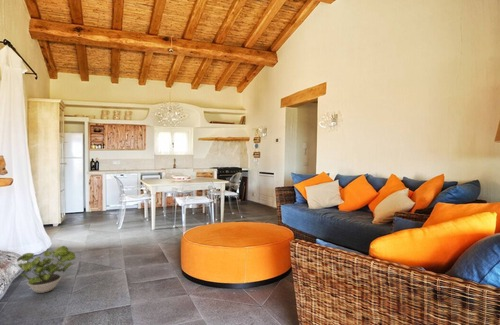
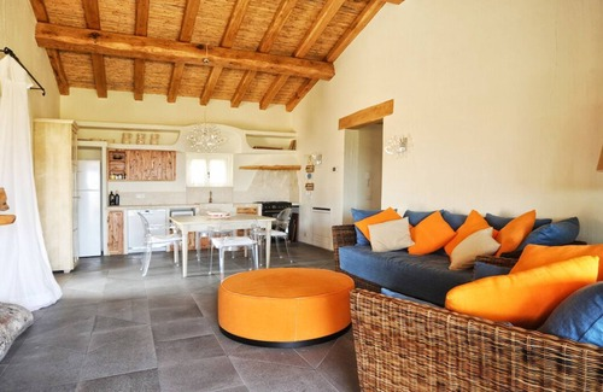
- potted plant (46, 268)
